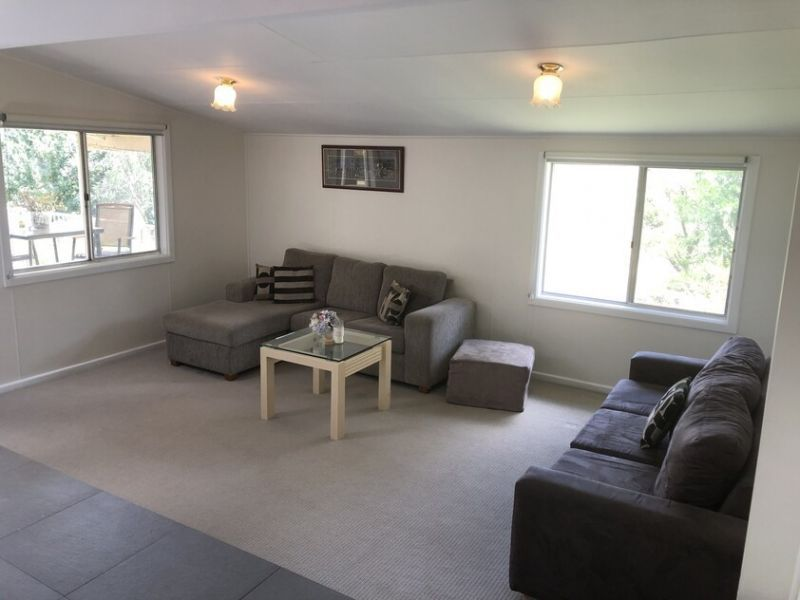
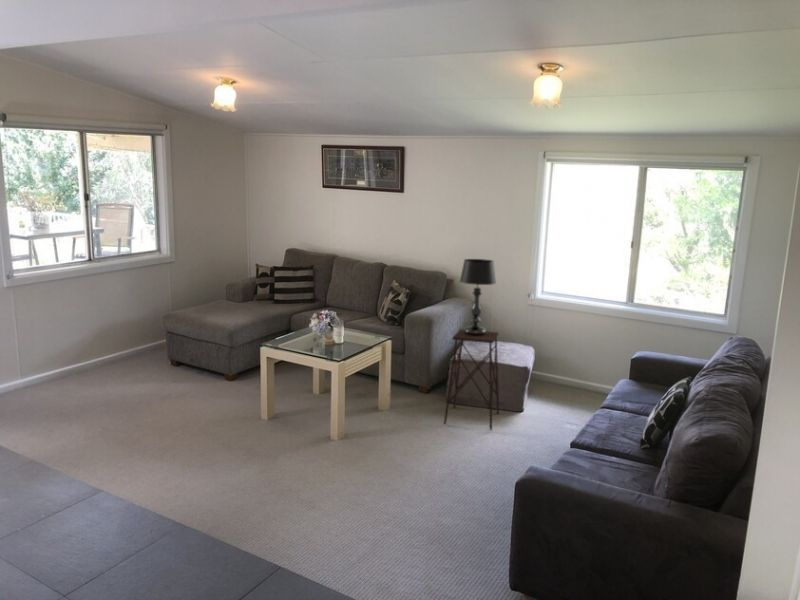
+ table lamp (476, 297)
+ side table (472, 377)
